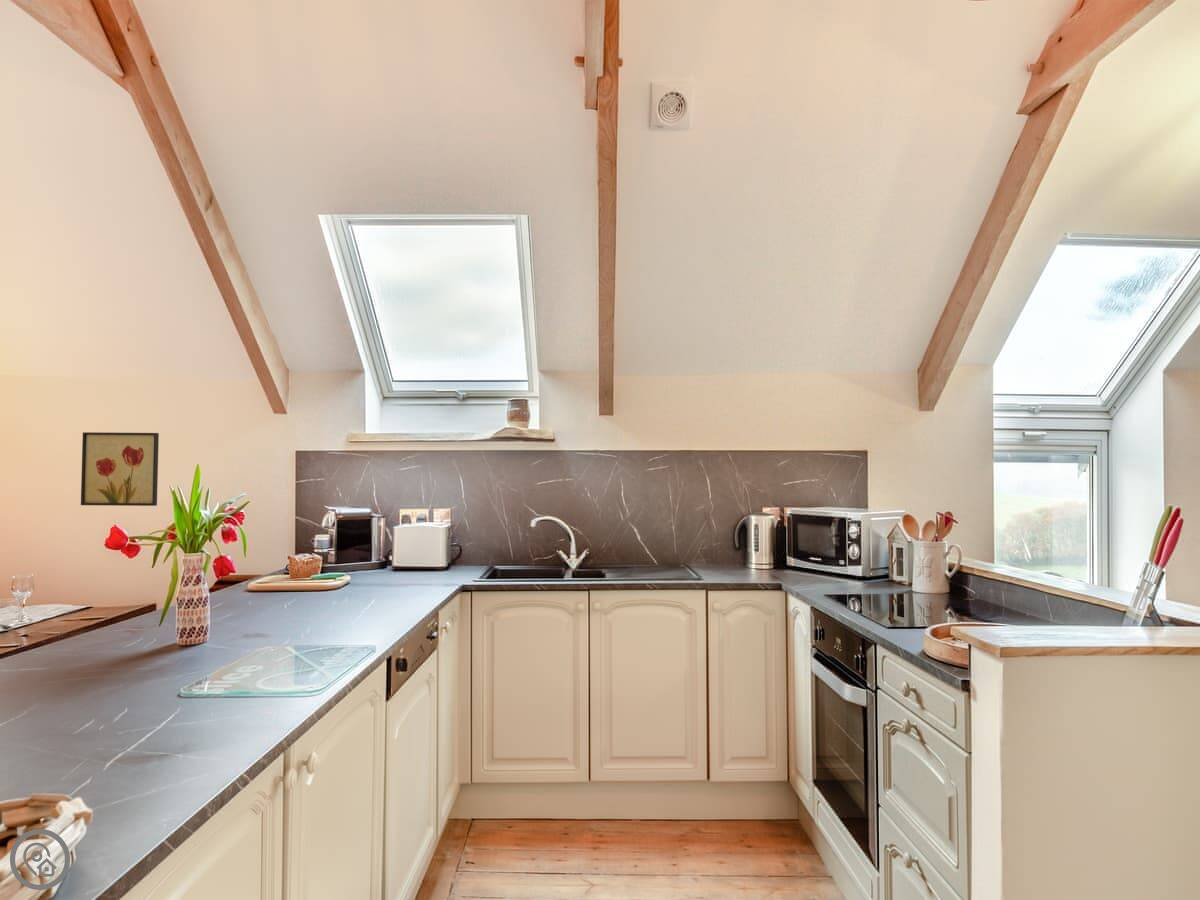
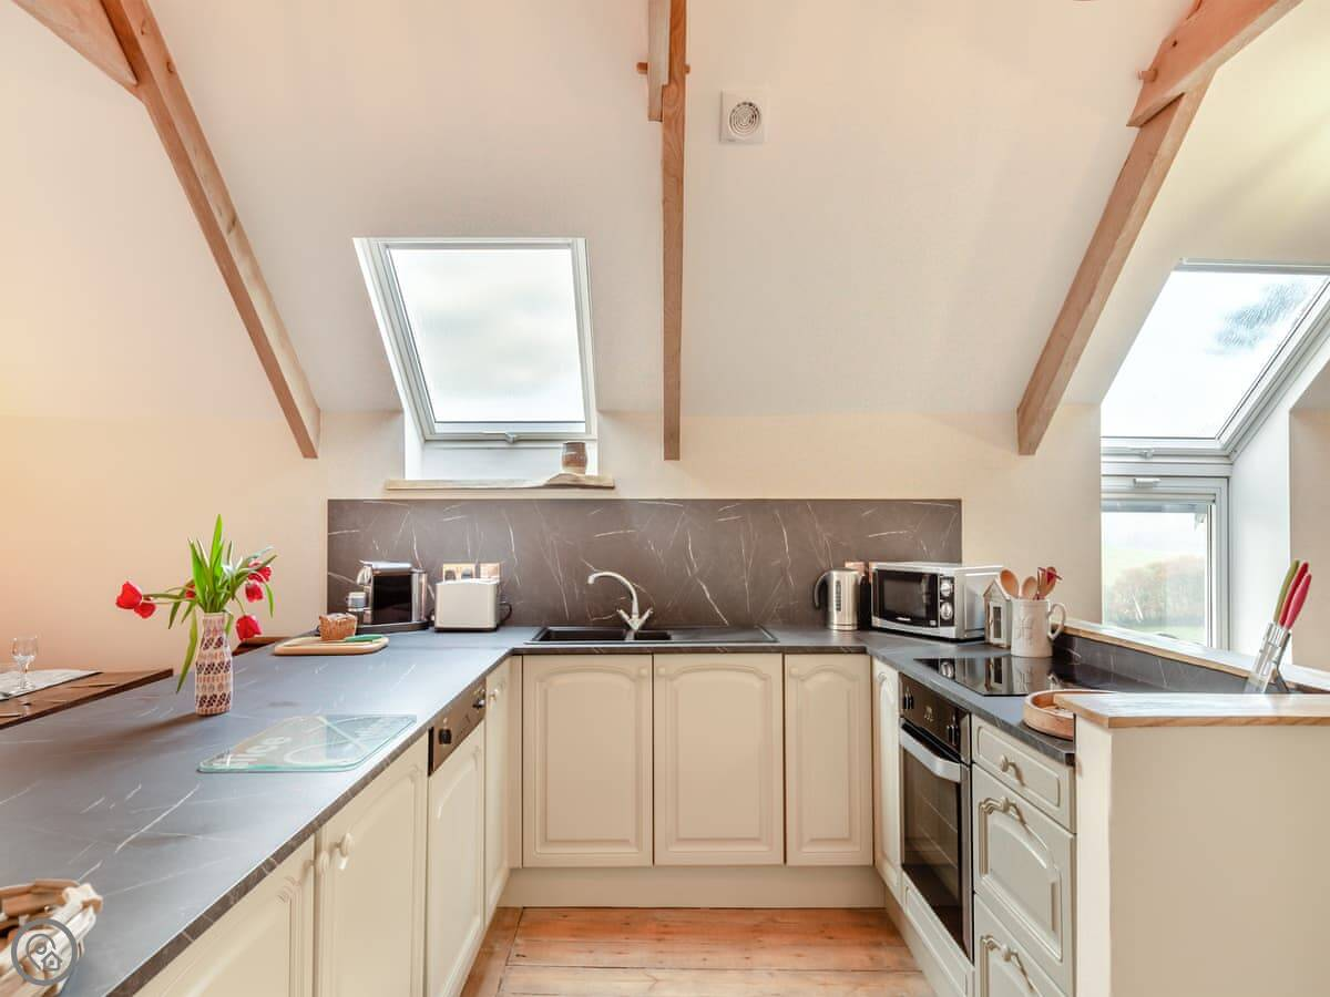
- wall art (121, 469)
